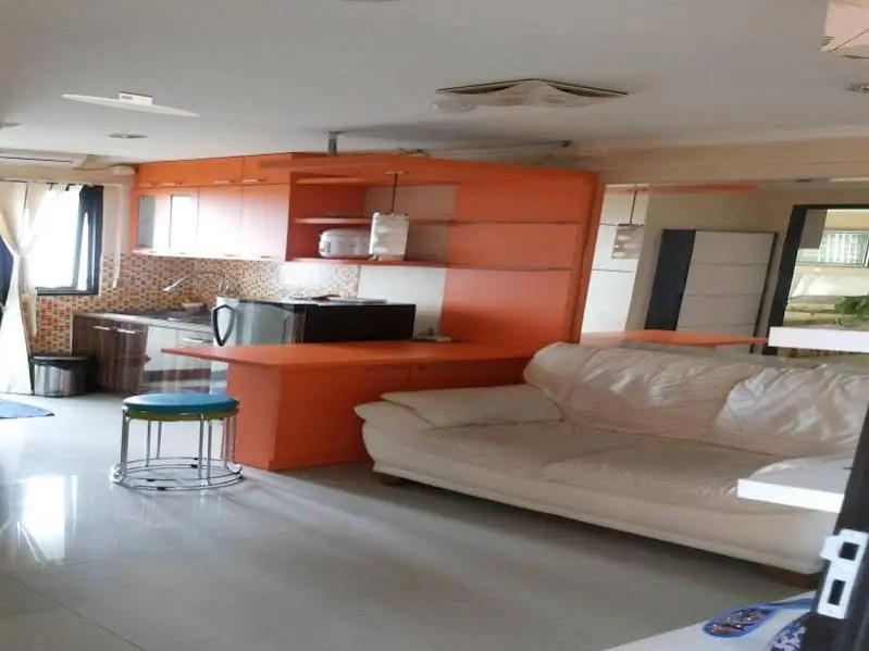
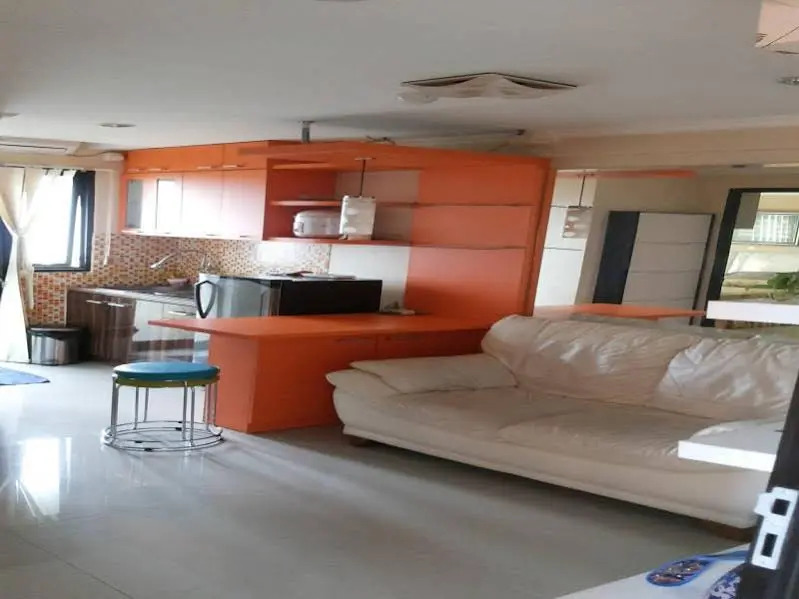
- ceiling light (133, 99)
